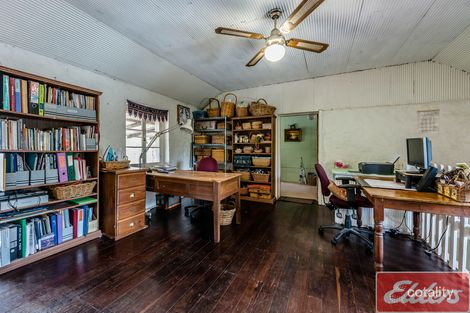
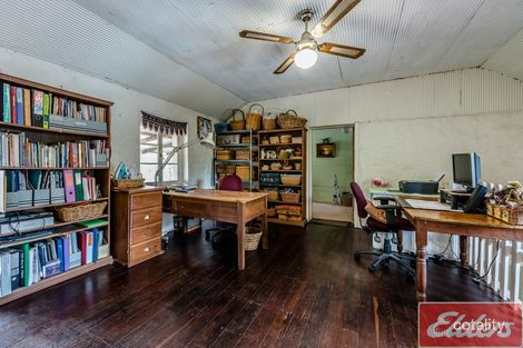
- calendar (428, 119)
